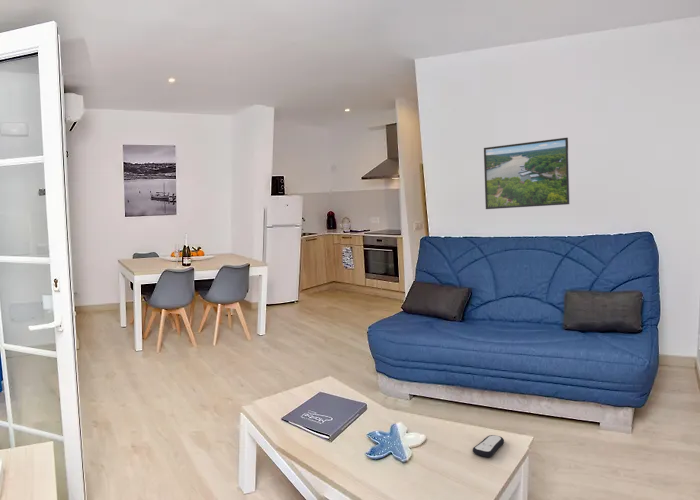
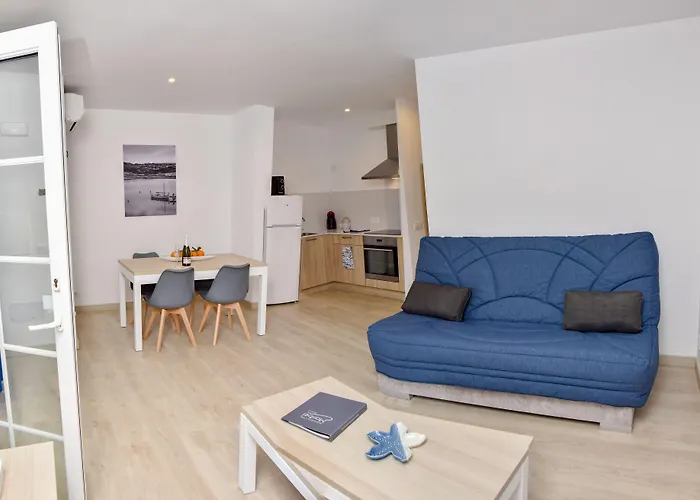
- remote control (489, 445)
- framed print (525, 175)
